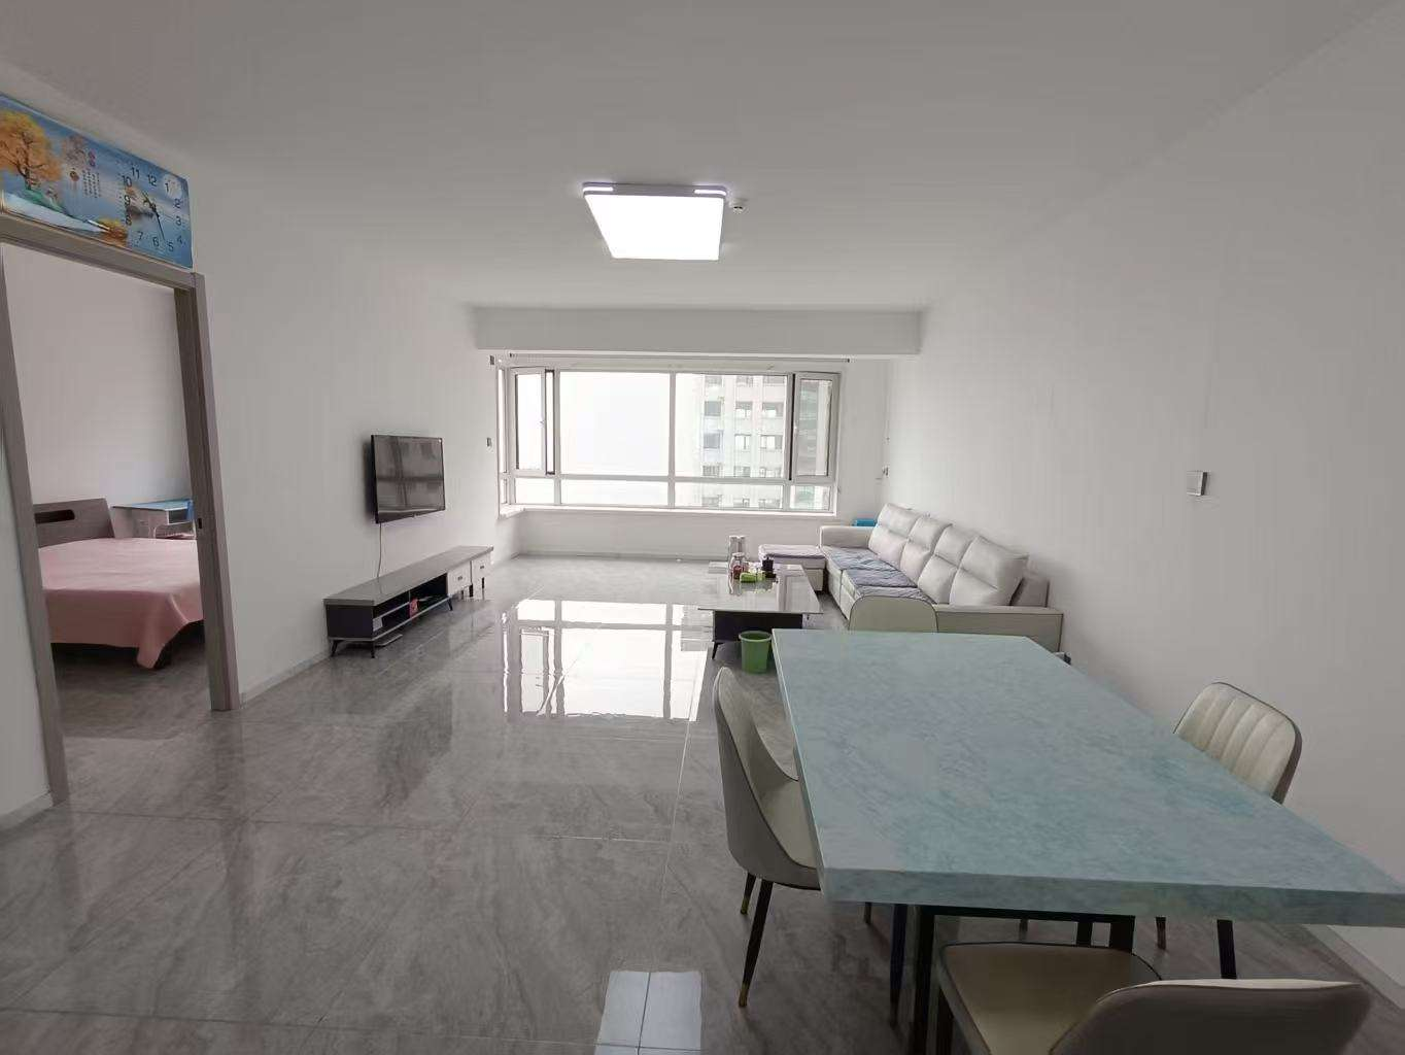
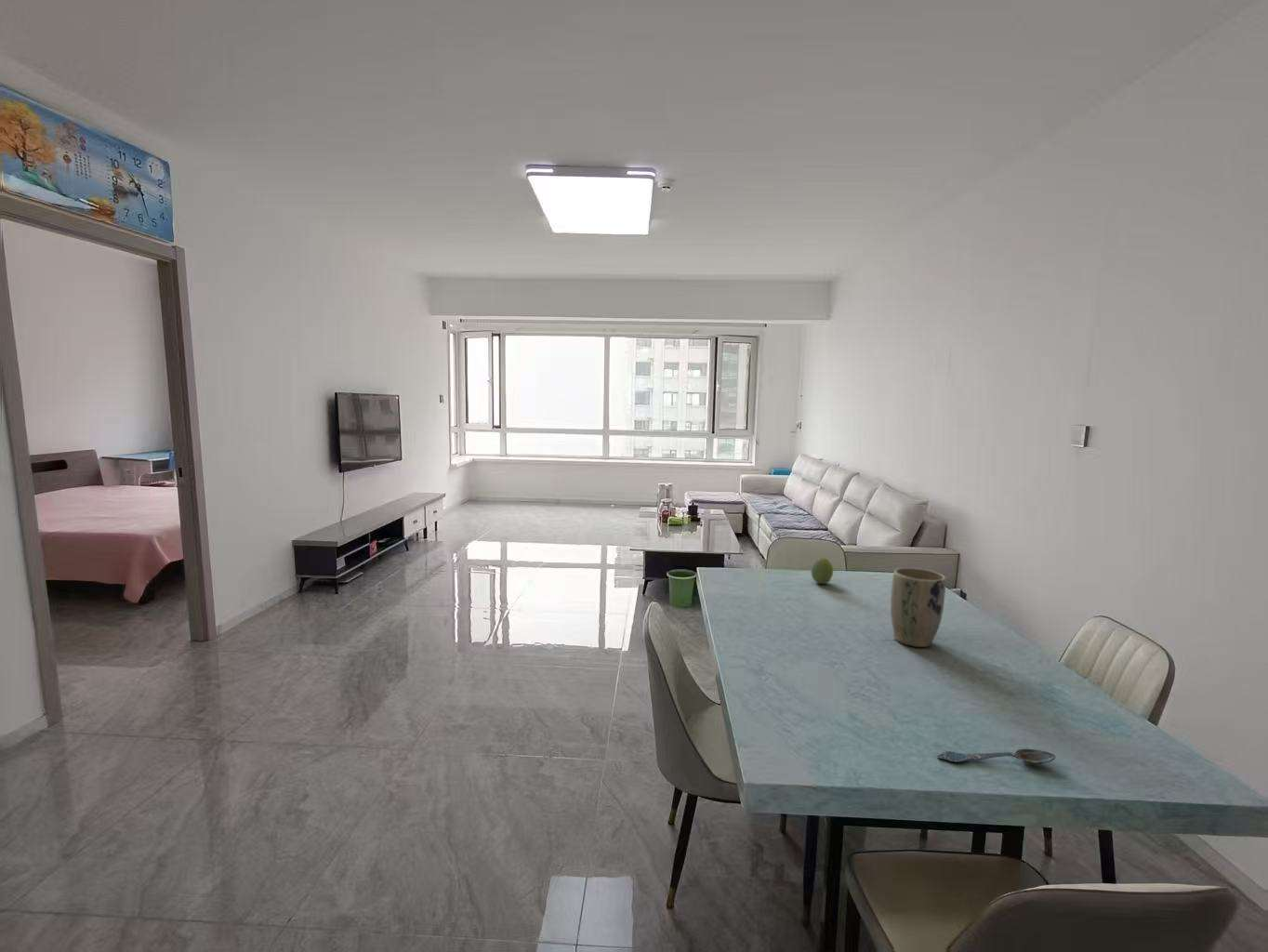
+ plant pot (916, 607)
+ spoon (996, 756)
+ fruit (822, 571)
